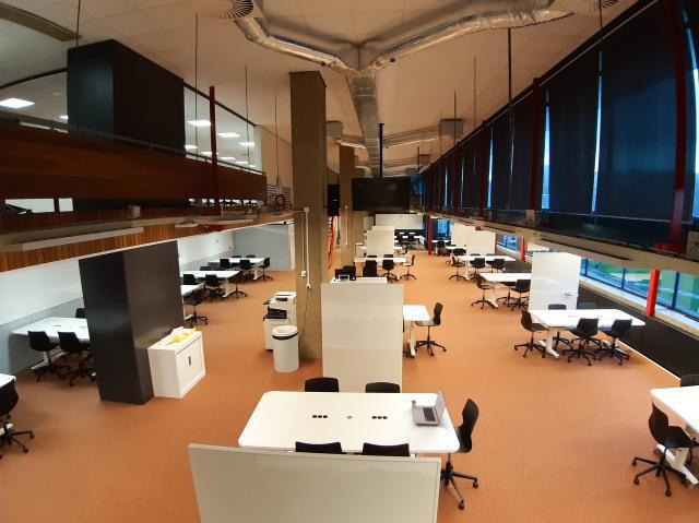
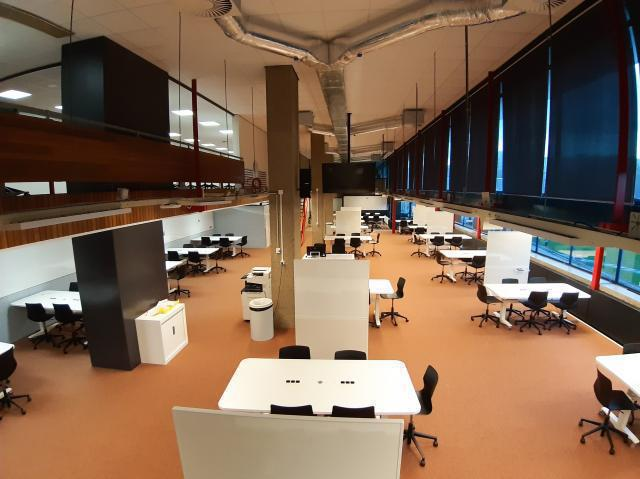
- laptop (427, 406)
